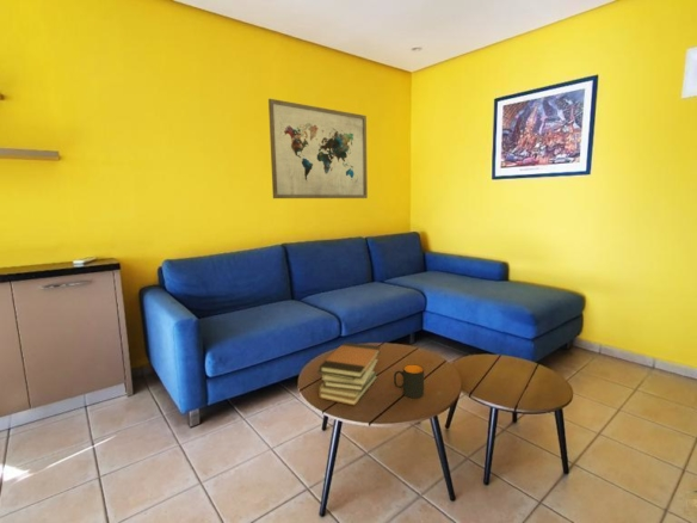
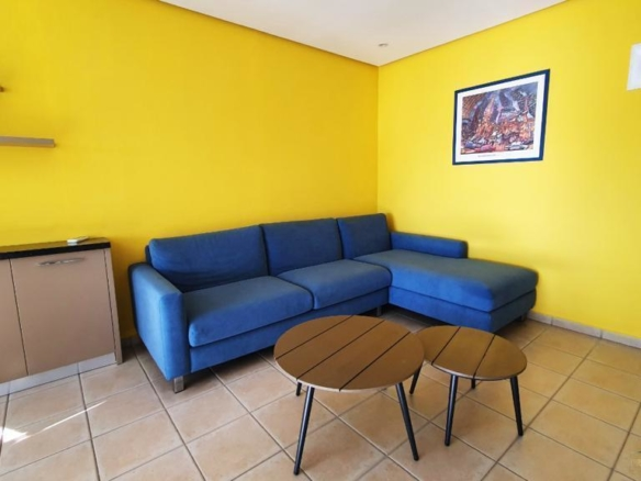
- wall art (322, 154)
- mug (408, 380)
- book stack (351, 370)
